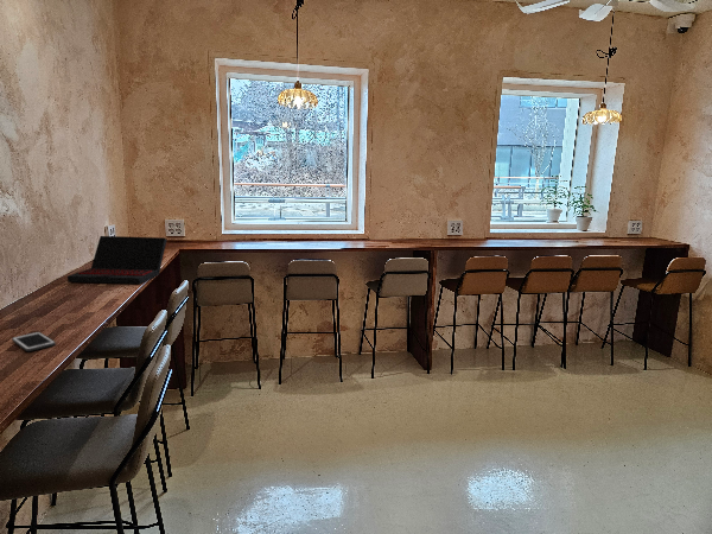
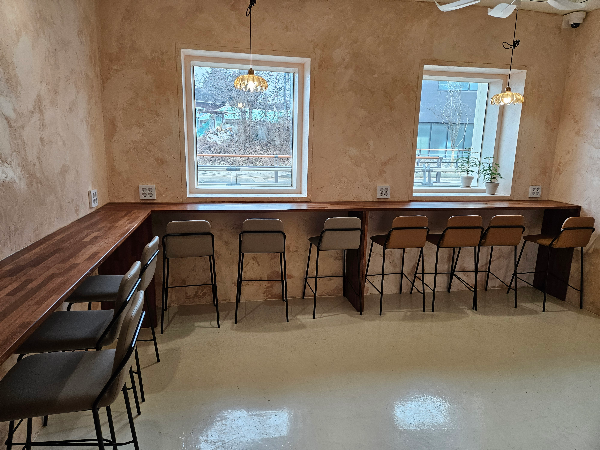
- cell phone (33, 341)
- laptop (120, 258)
